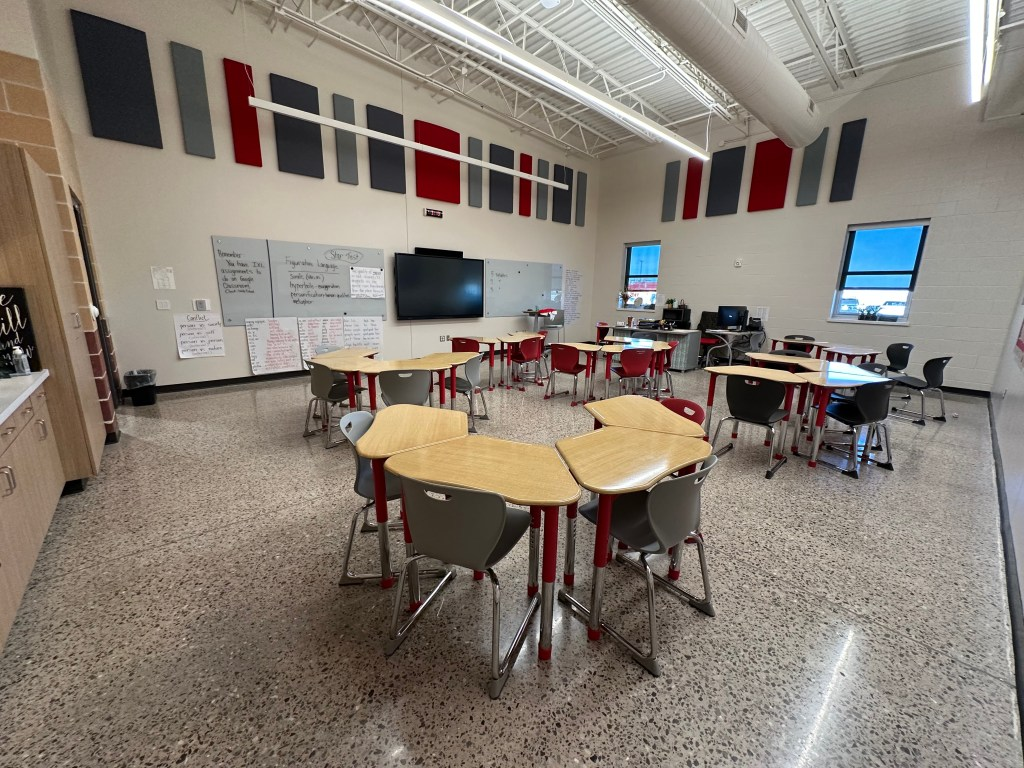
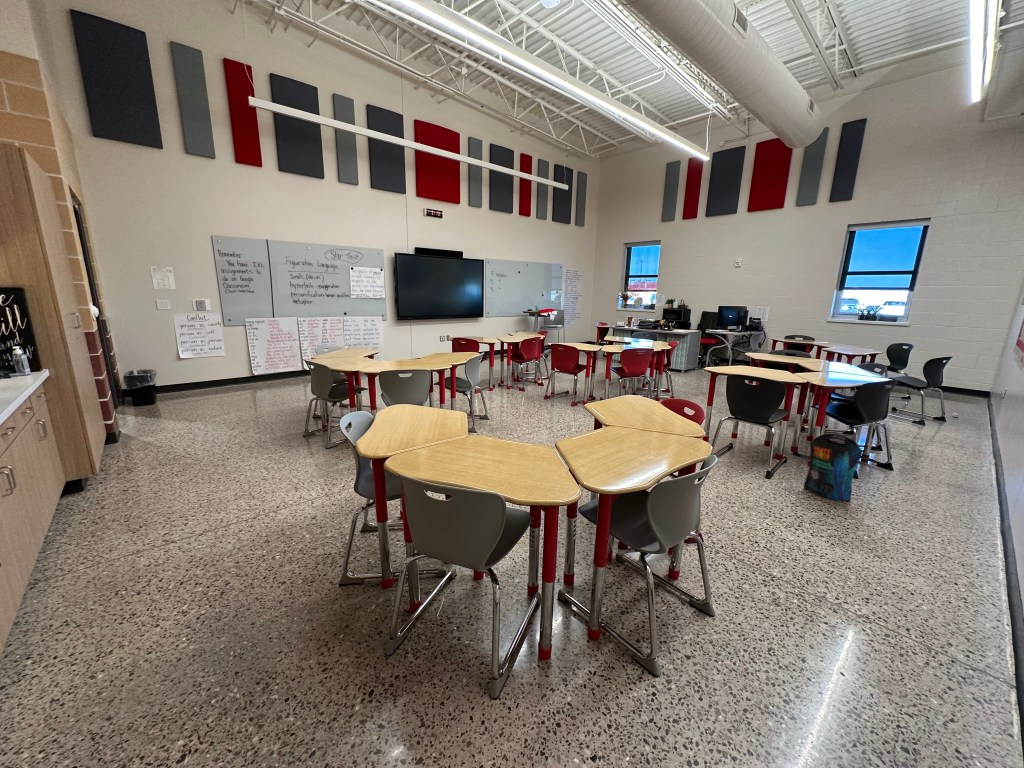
+ pouch (831, 466)
